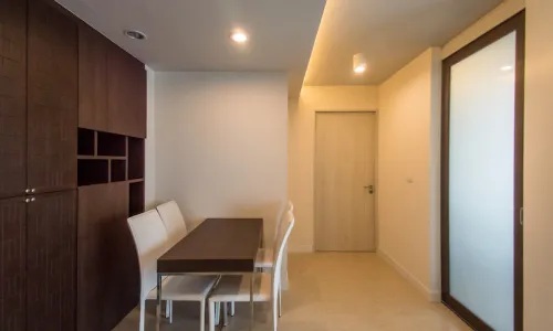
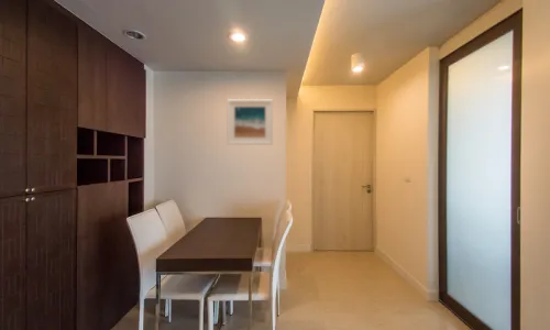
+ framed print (250, 122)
